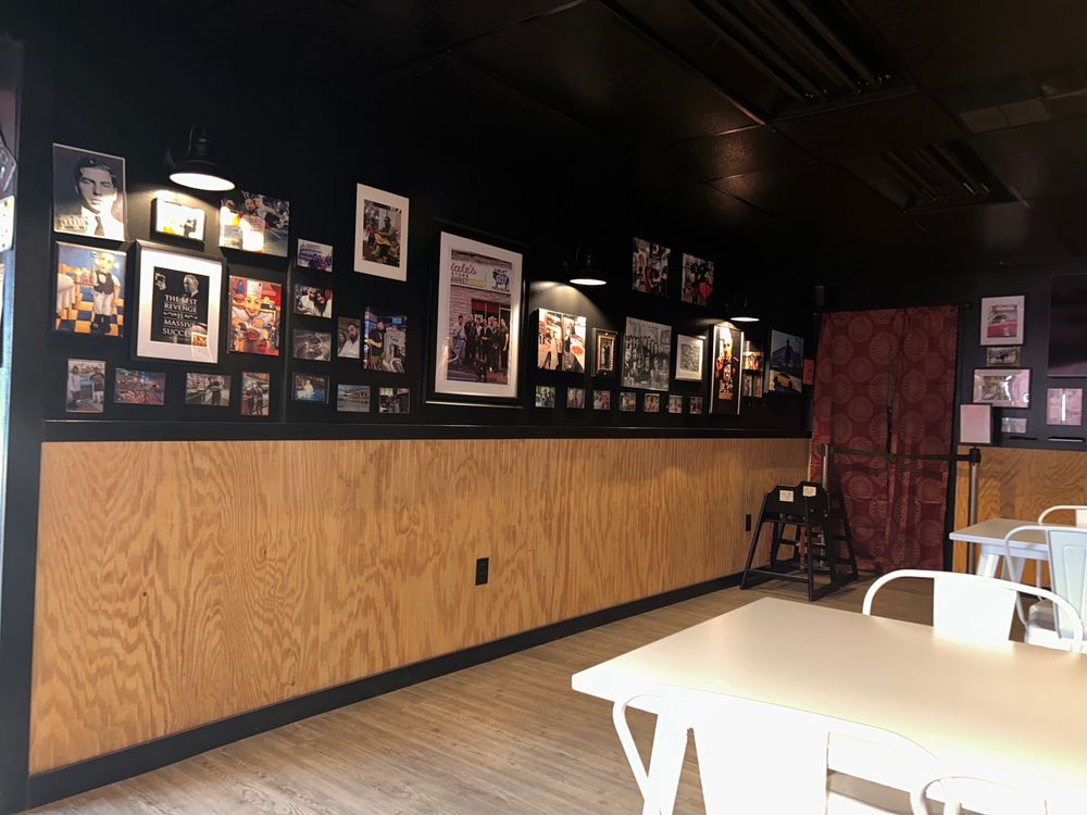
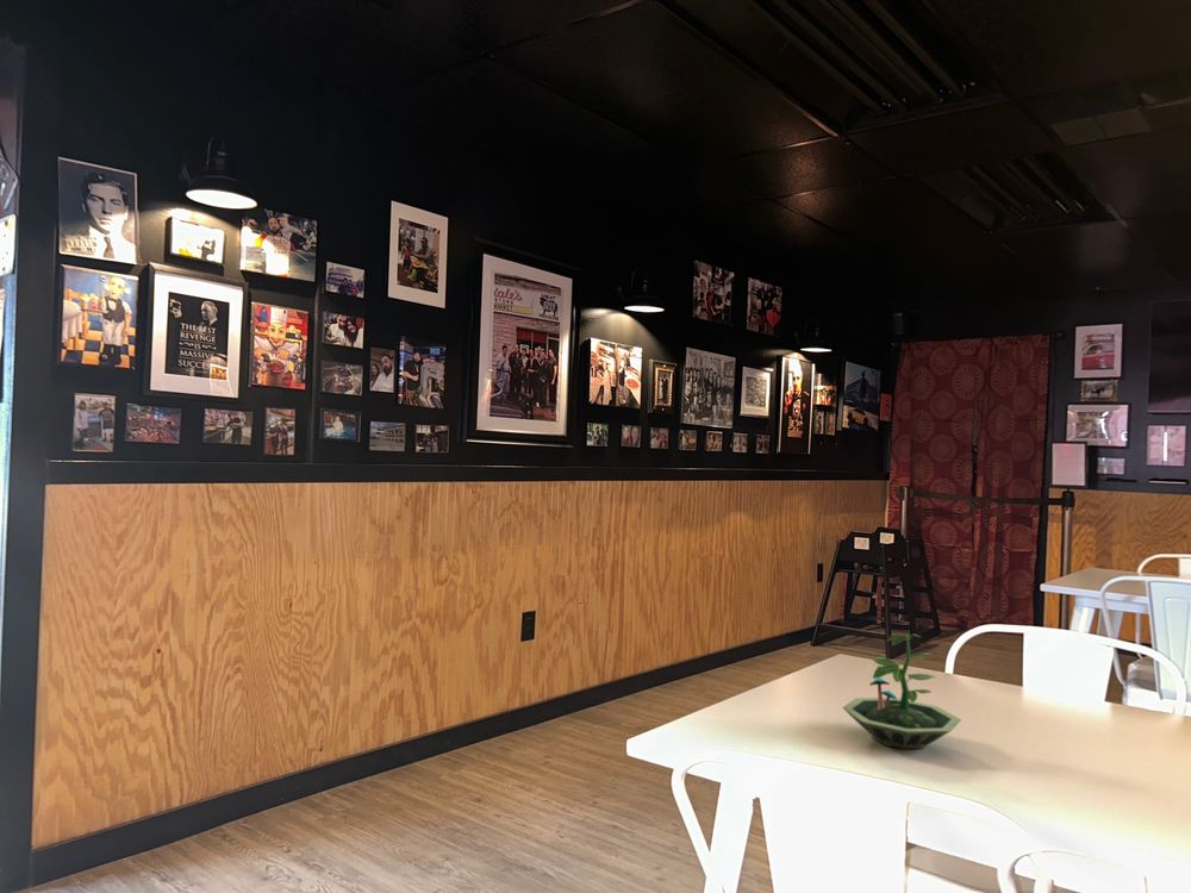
+ terrarium (906, 654)
